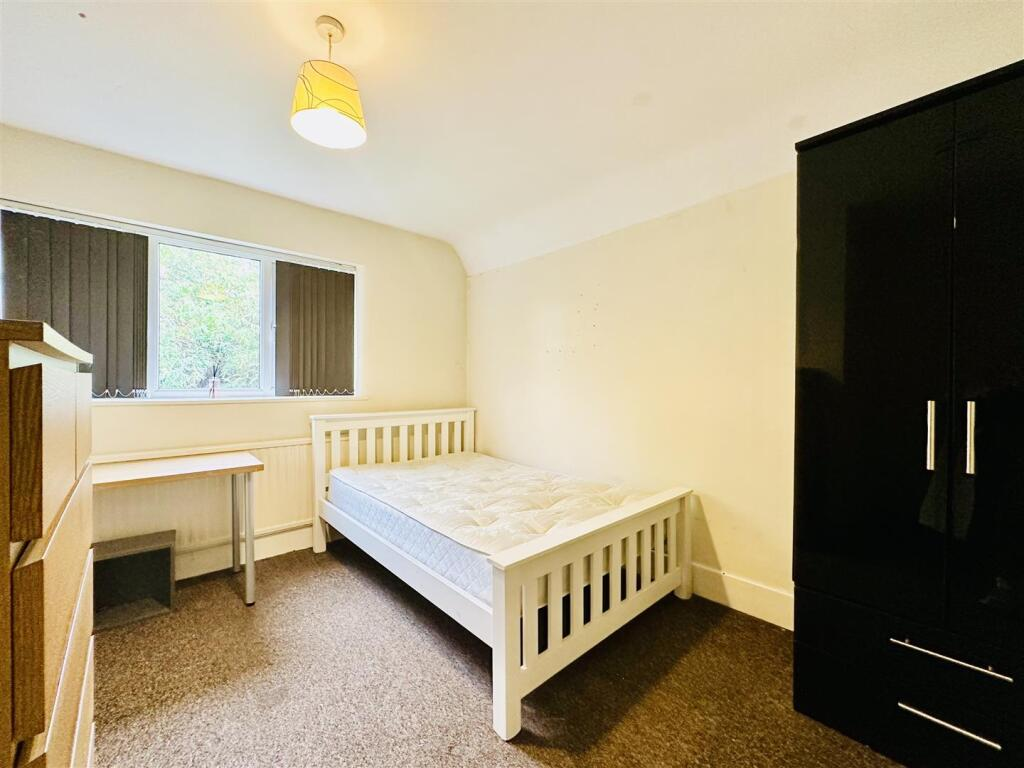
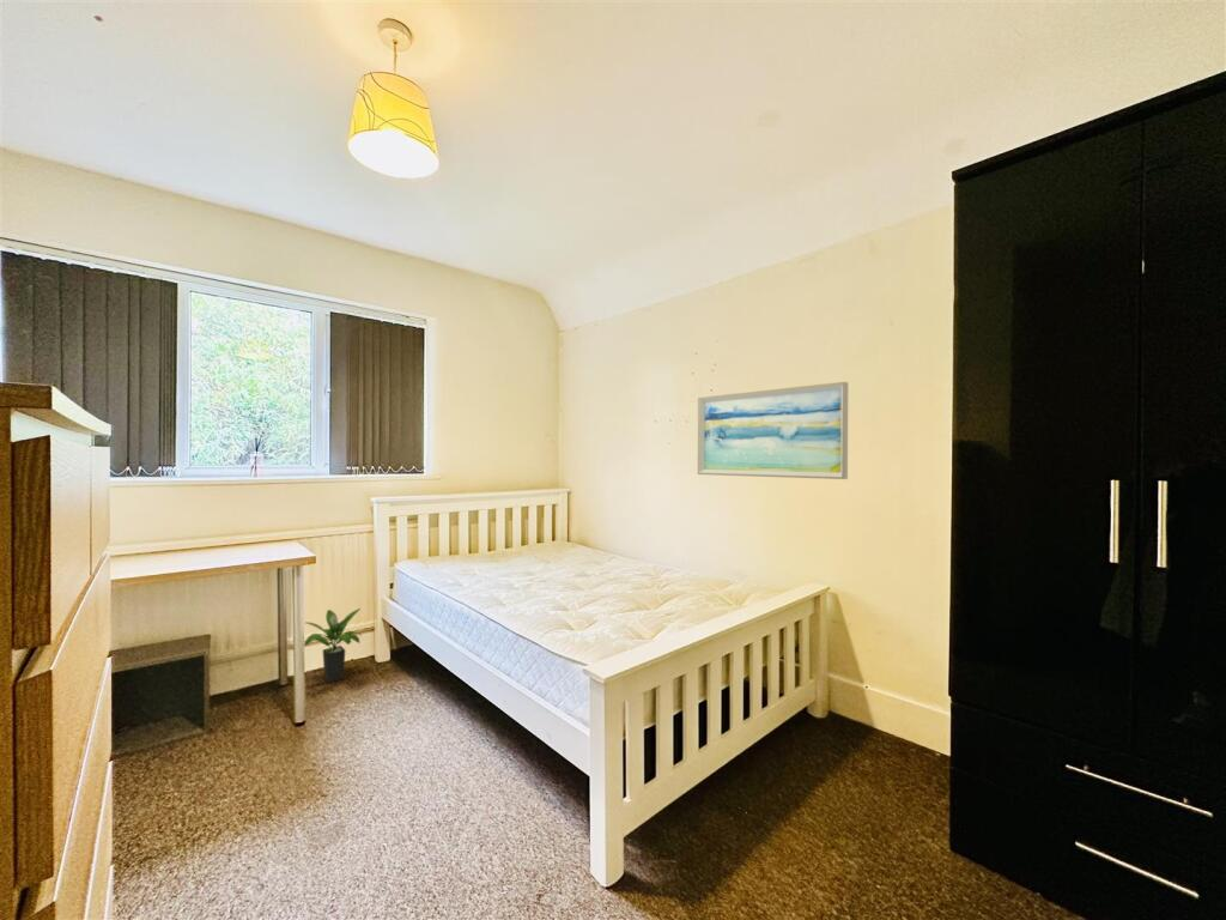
+ potted plant (333, 644)
+ wall art (764, 434)
